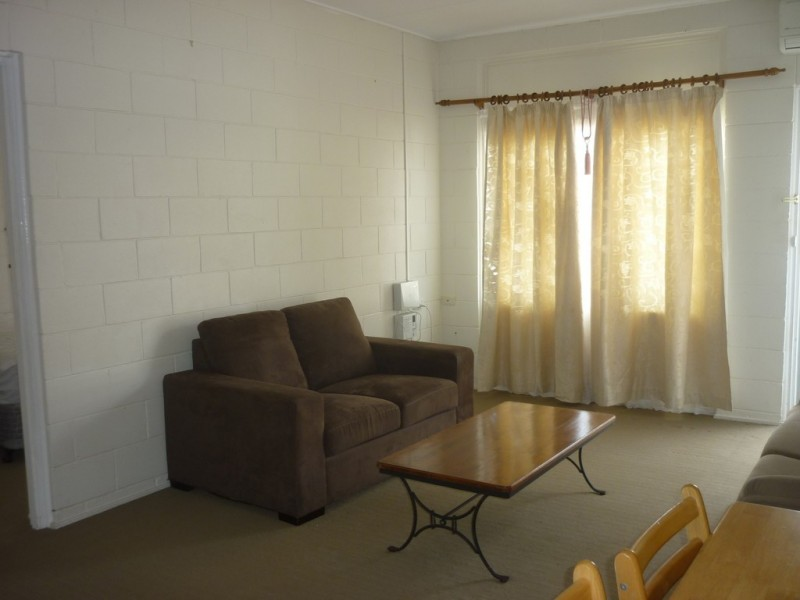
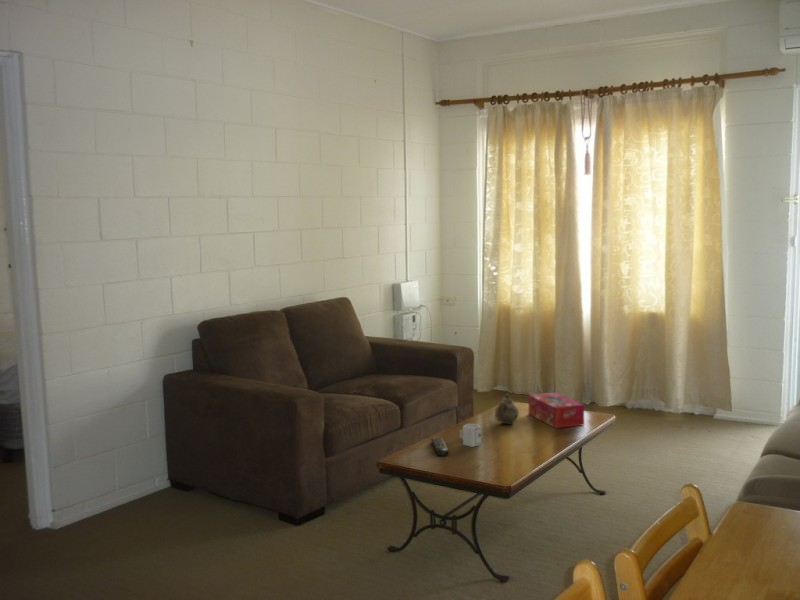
+ teapot (506, 408)
+ cup (470, 434)
+ remote control (439, 446)
+ tissue box (555, 409)
